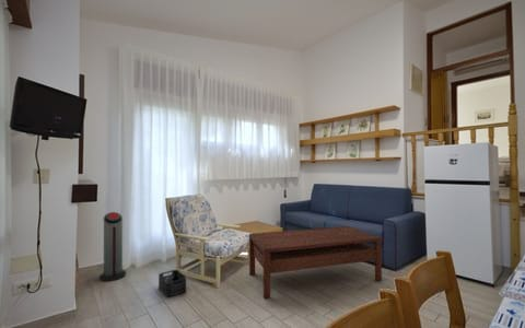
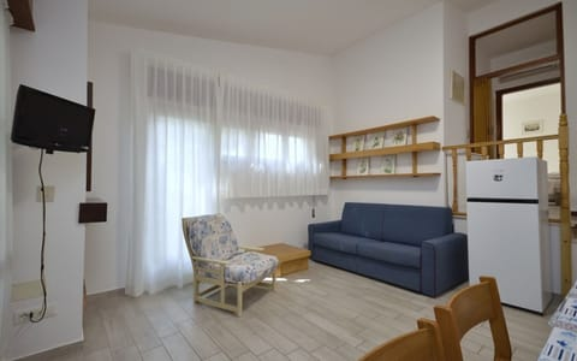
- coffee table (313, 256)
- storage bin (172, 282)
- air purifier (113, 244)
